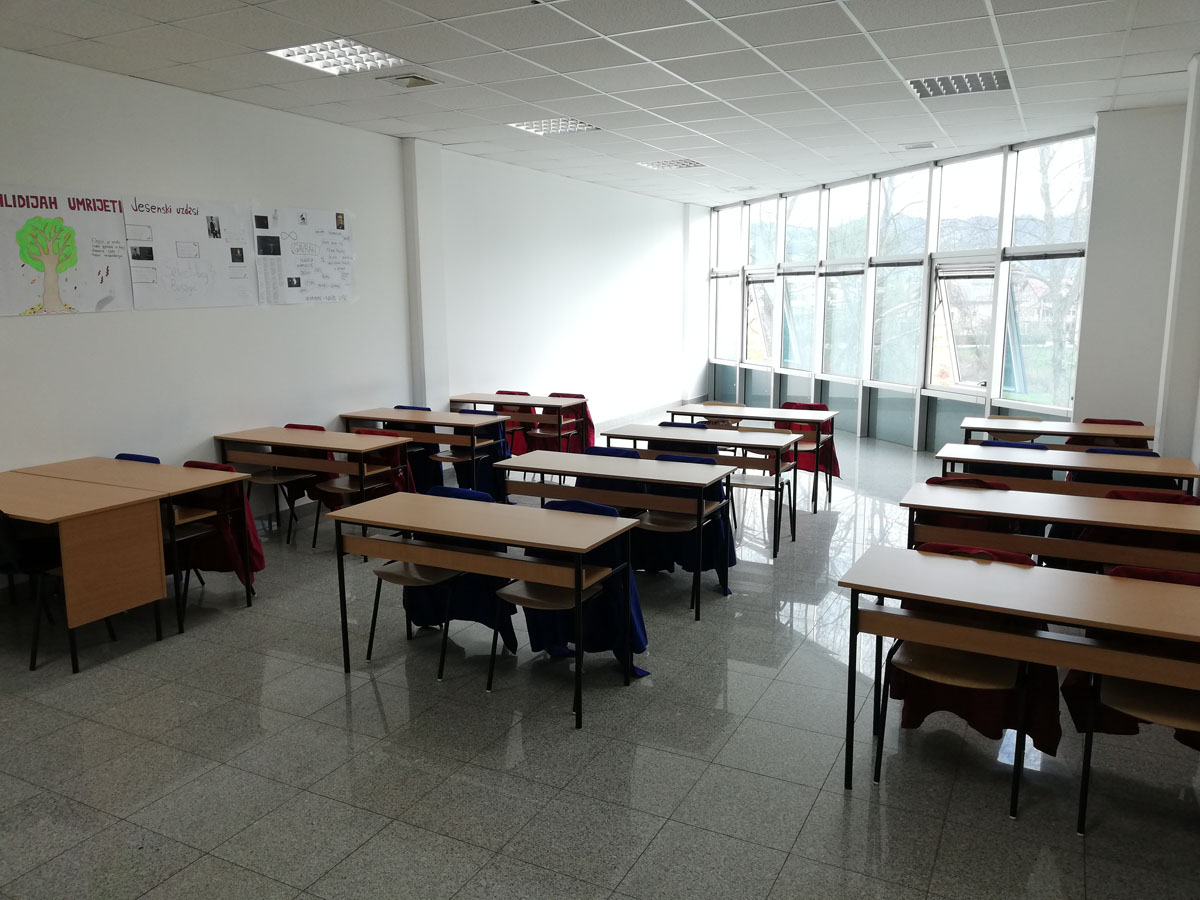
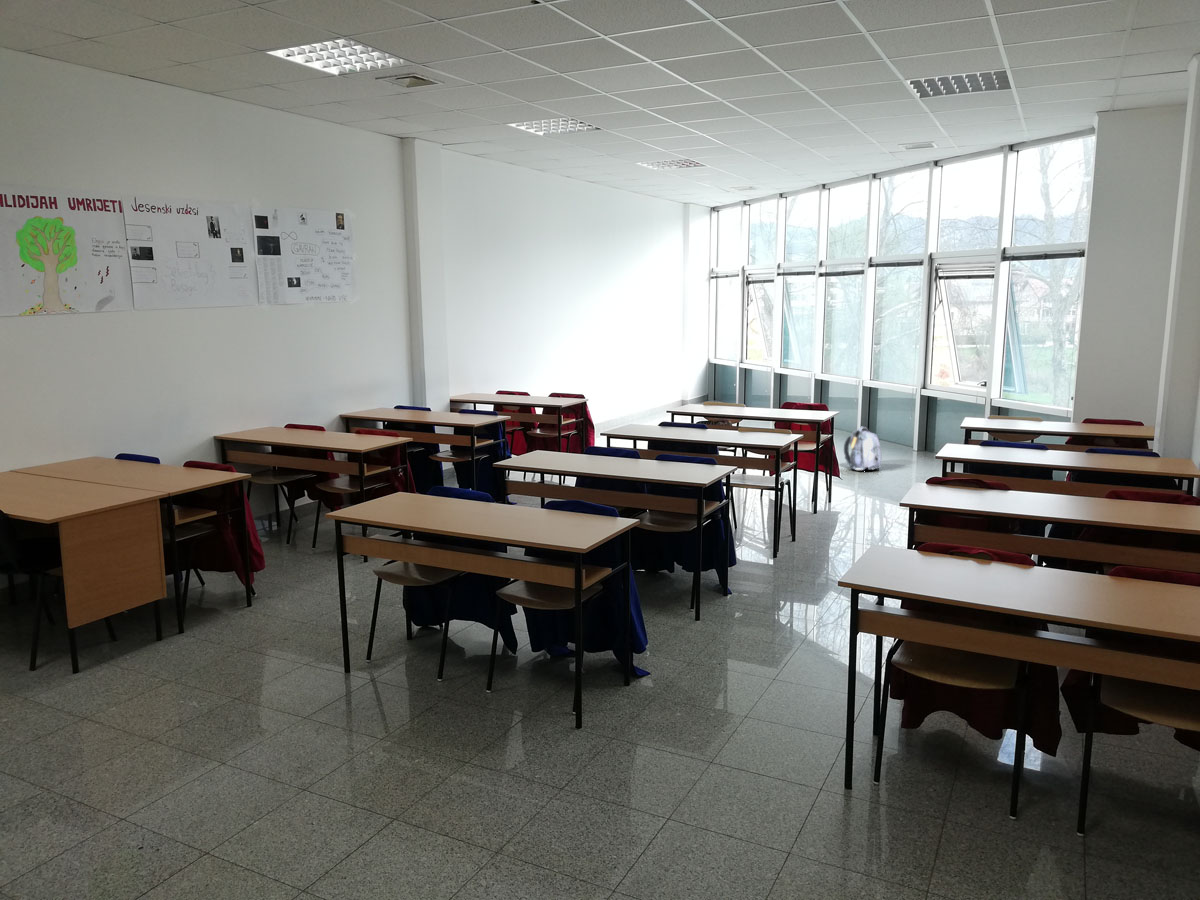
+ backpack (863, 448)
